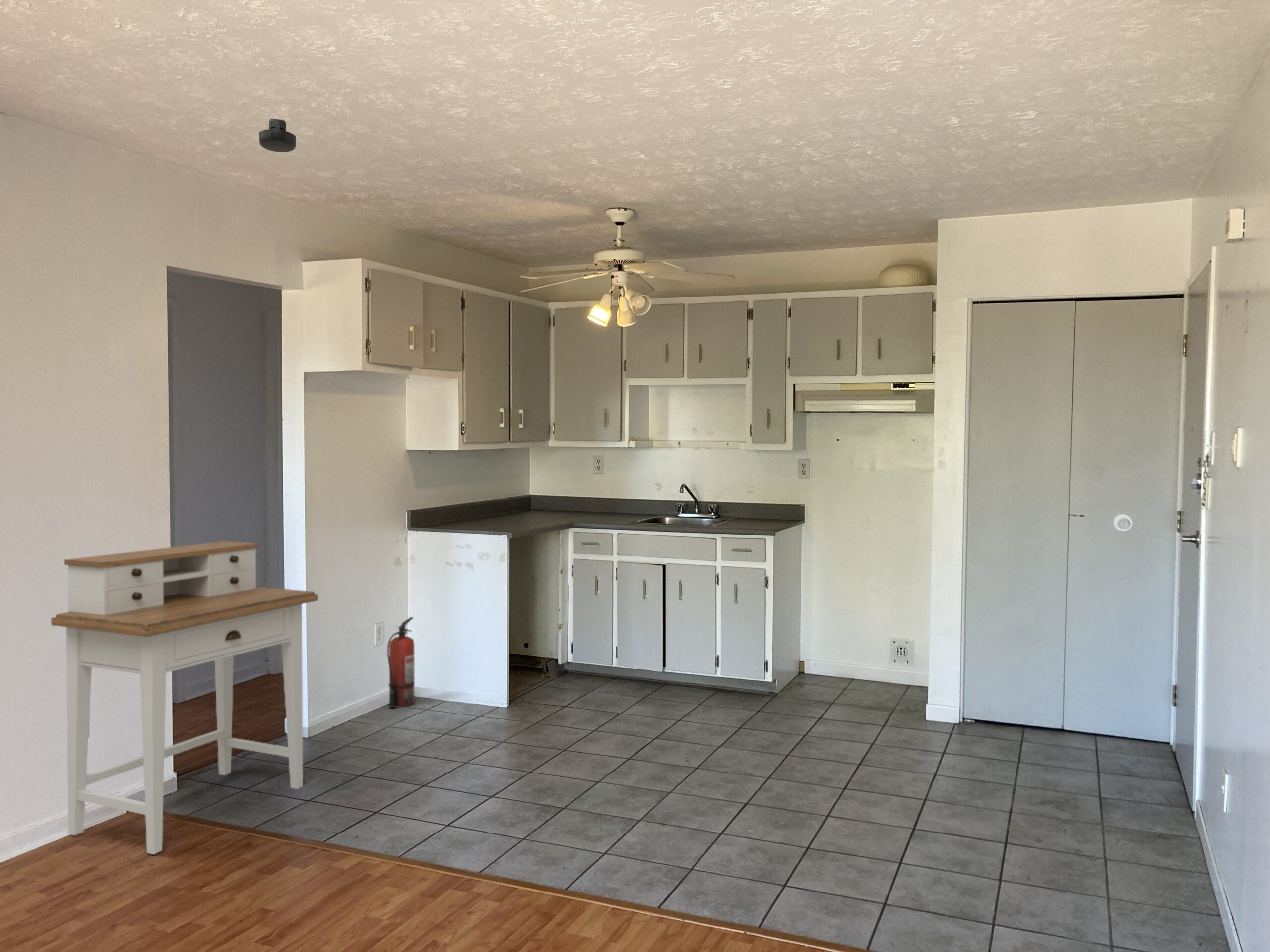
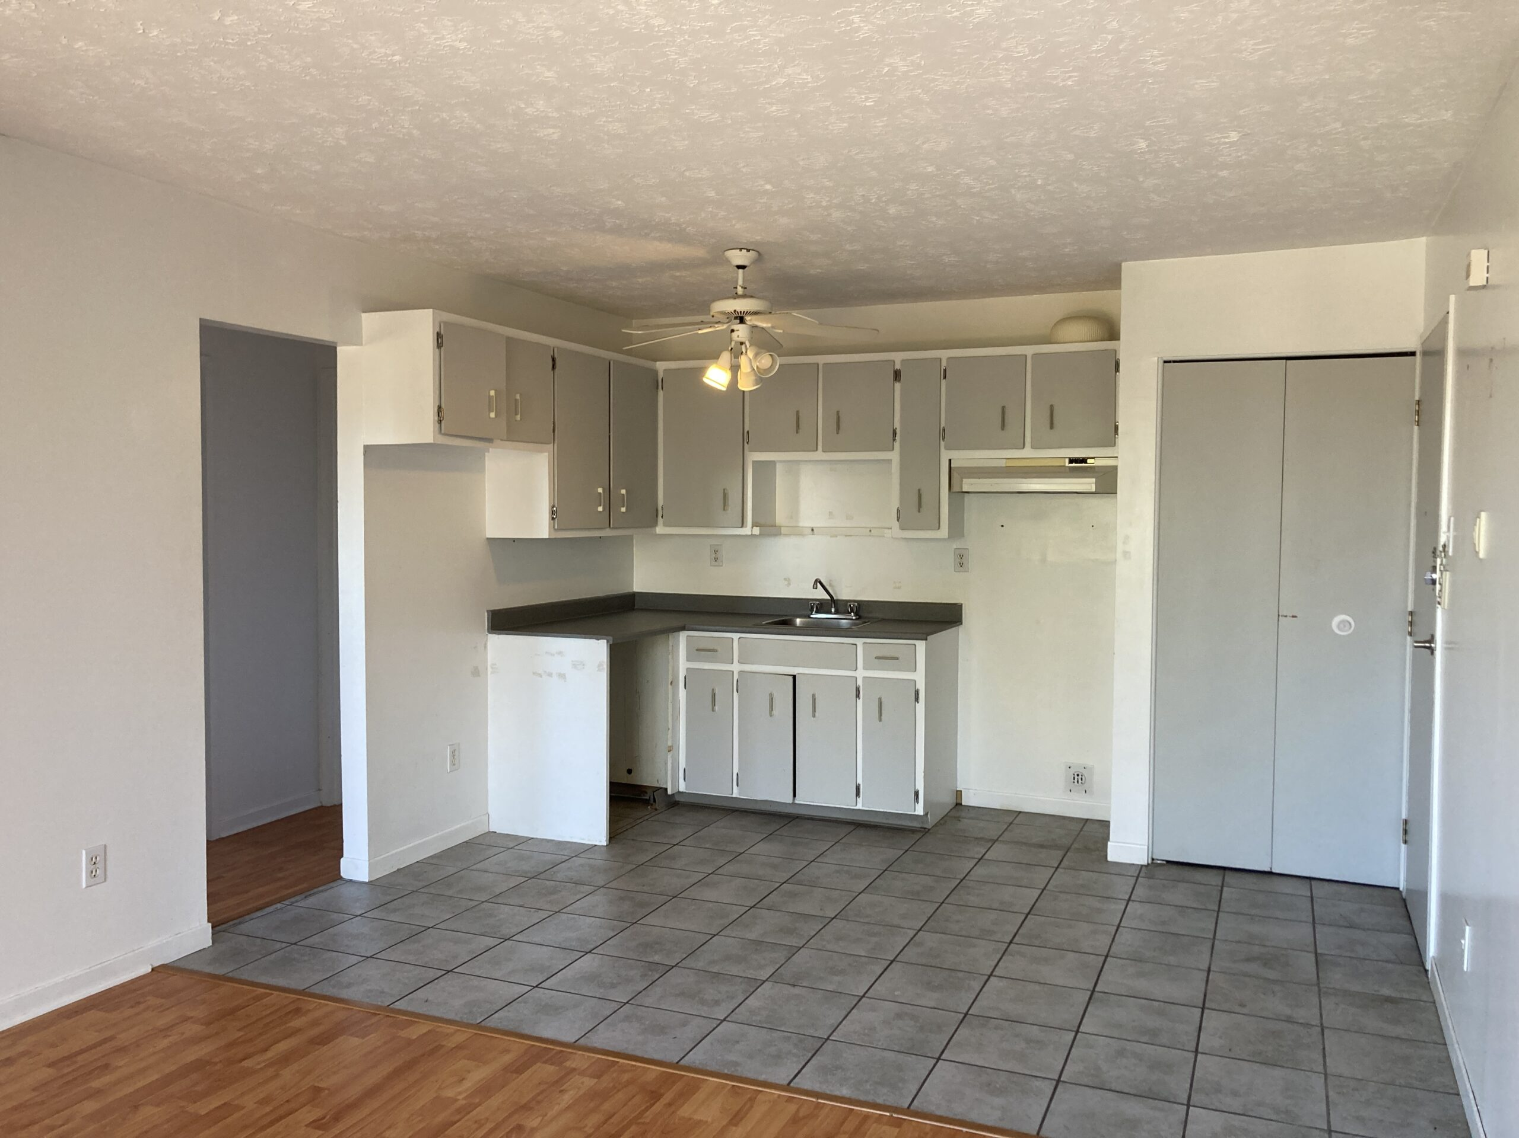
- desk (192, 666)
- fire extinguisher (400, 662)
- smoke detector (277, 134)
